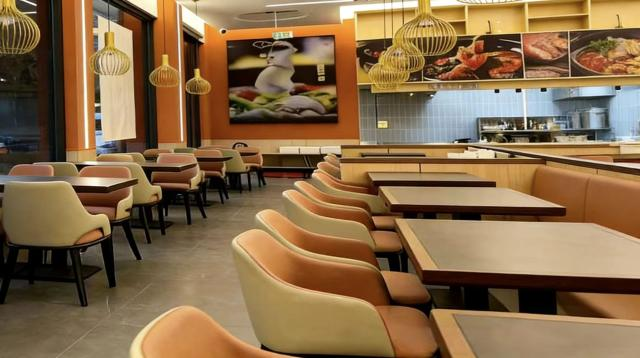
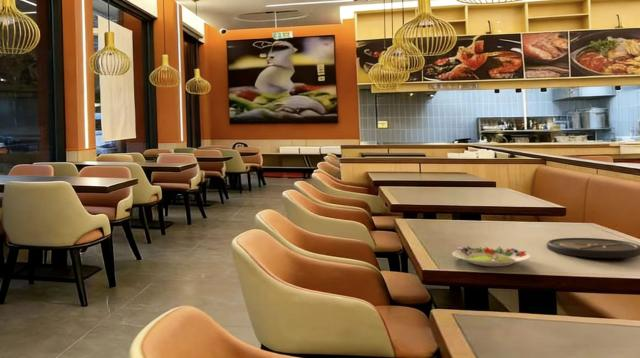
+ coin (592, 247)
+ salad plate (490, 256)
